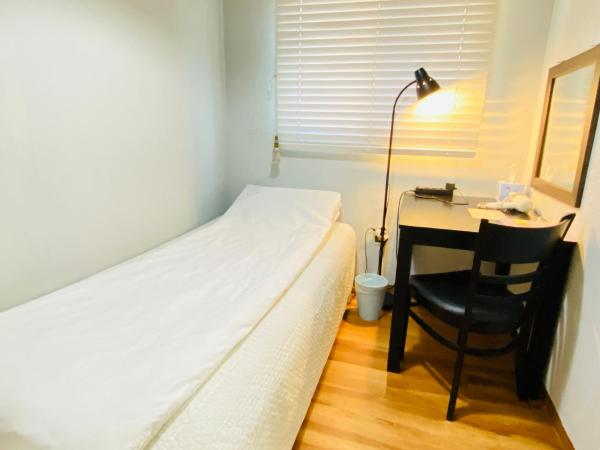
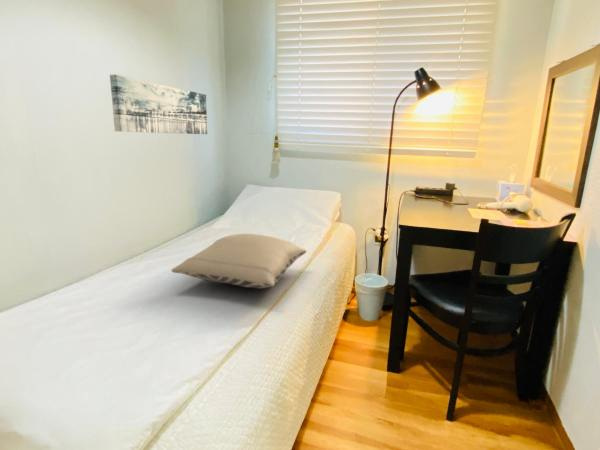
+ pillow (244, 260)
+ wall art (167, 110)
